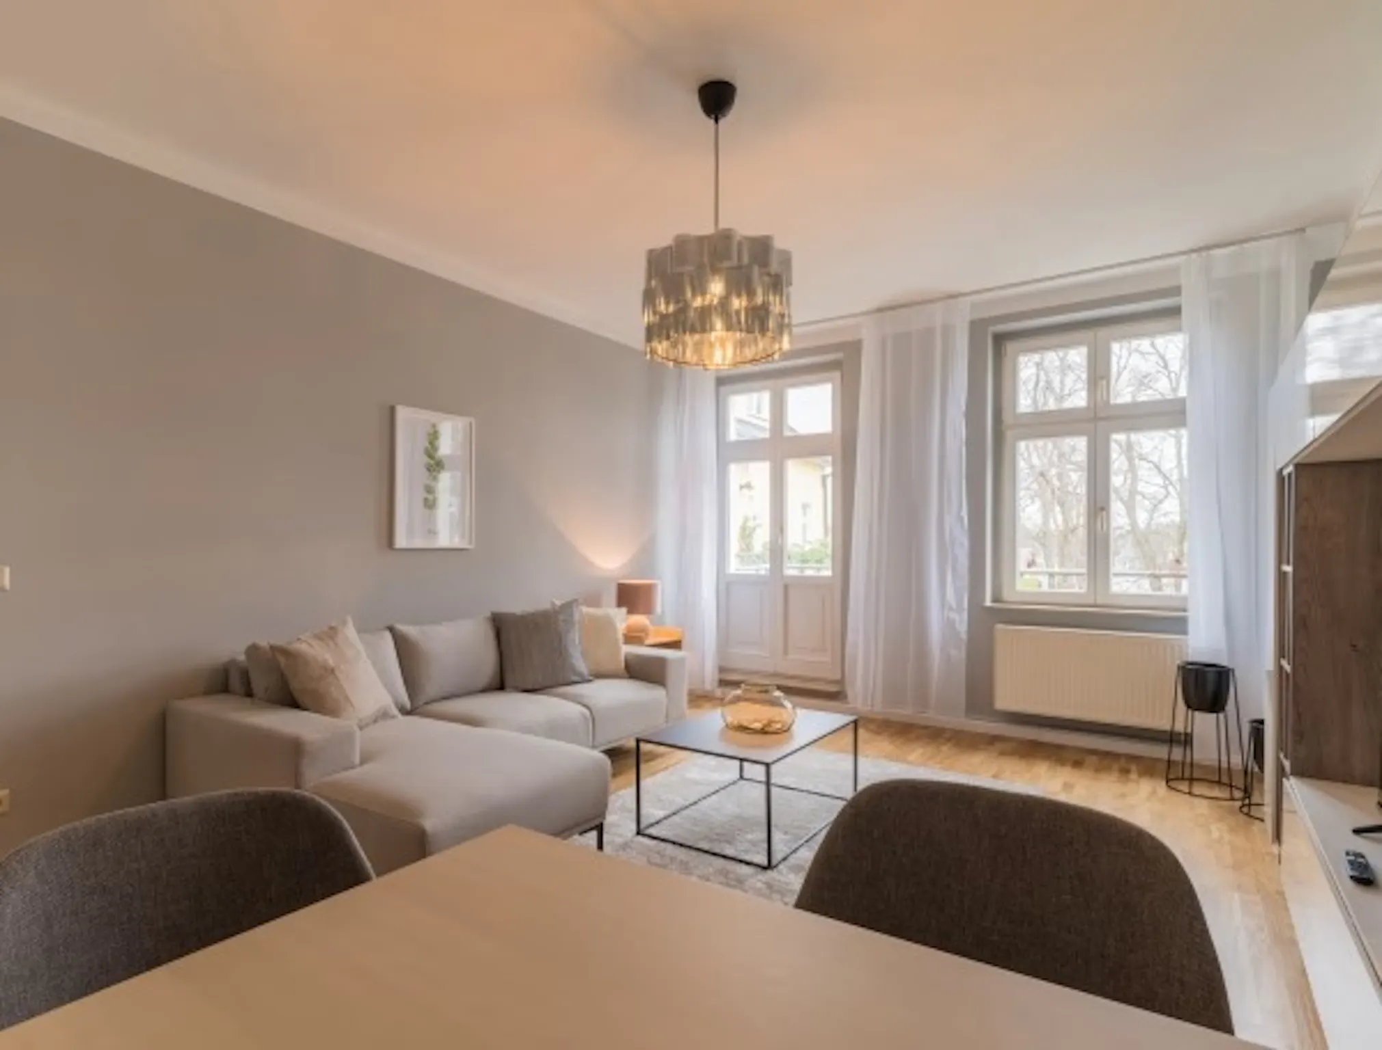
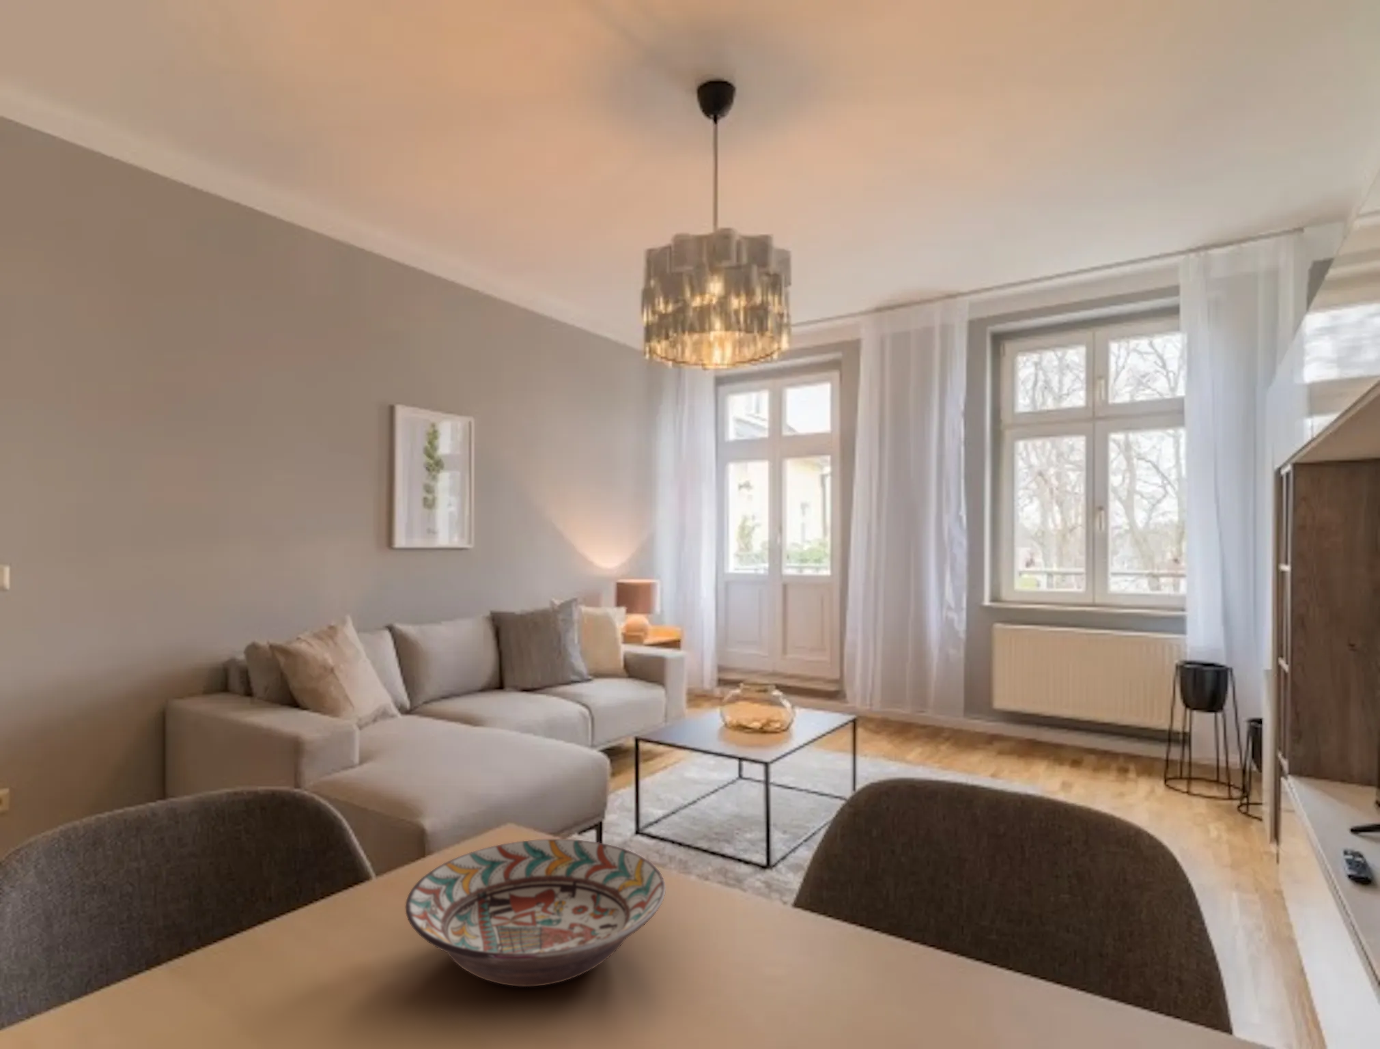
+ decorative bowl (539, 919)
